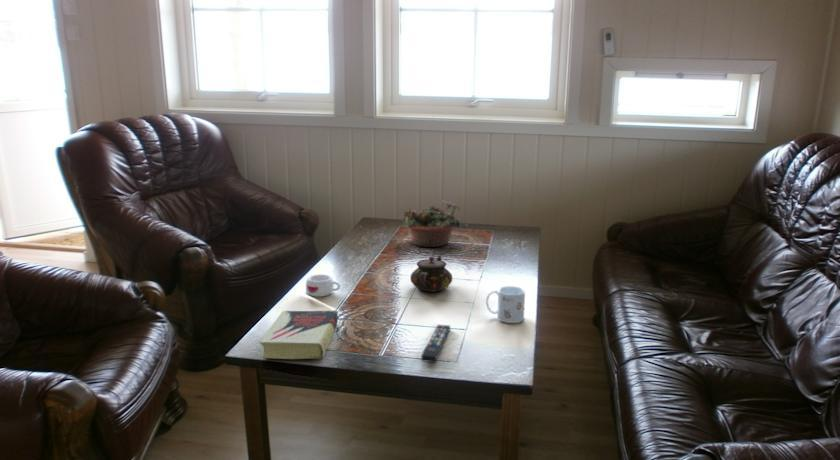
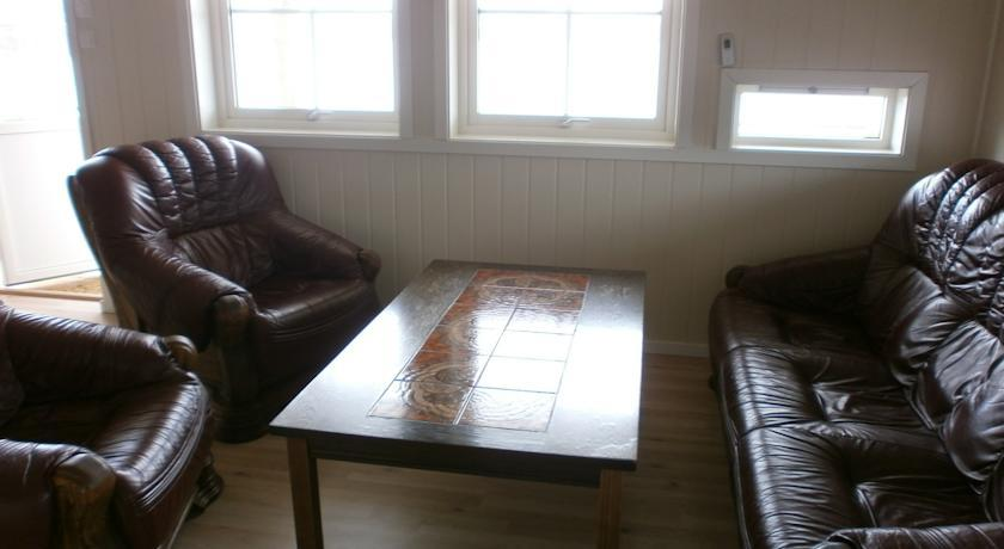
- remote control (436, 341)
- book (301, 333)
- succulent planter (430, 222)
- mug (505, 303)
- teapot (431, 272)
- mug (323, 285)
